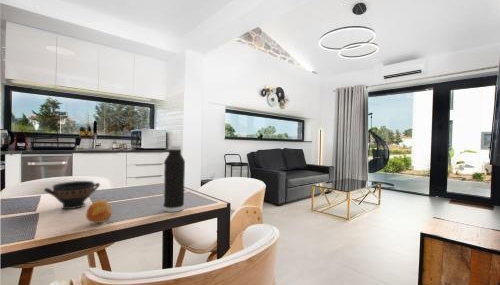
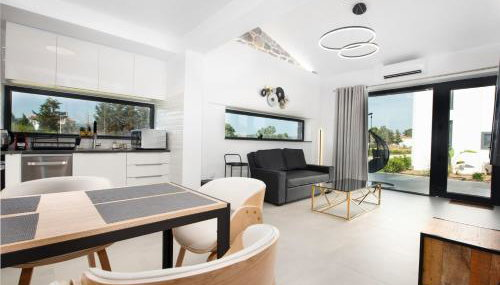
- water bottle (174, 177)
- bowl (73, 195)
- fruit (99, 211)
